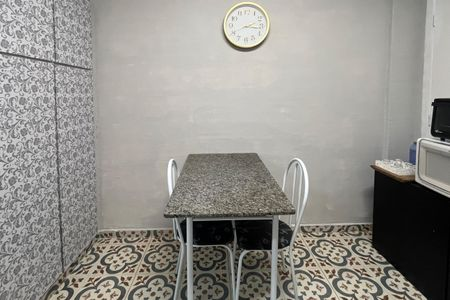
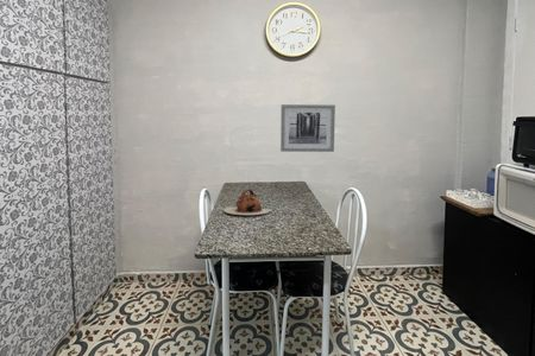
+ wall art (307, 128)
+ teapot (247, 198)
